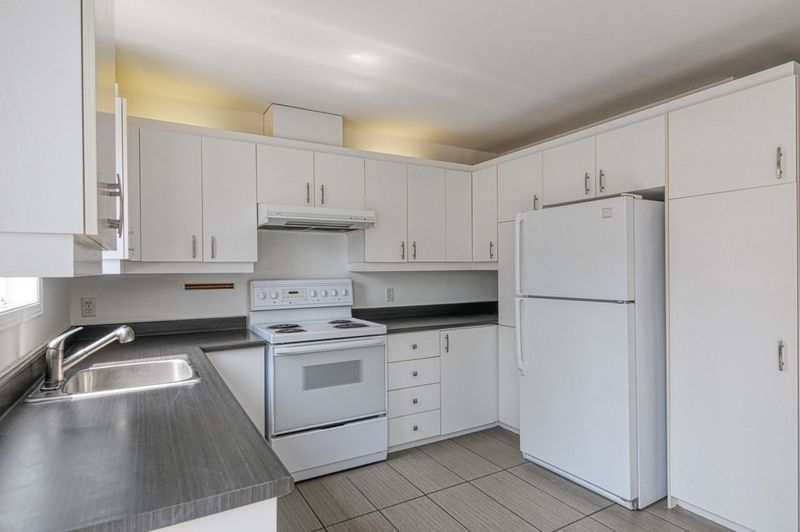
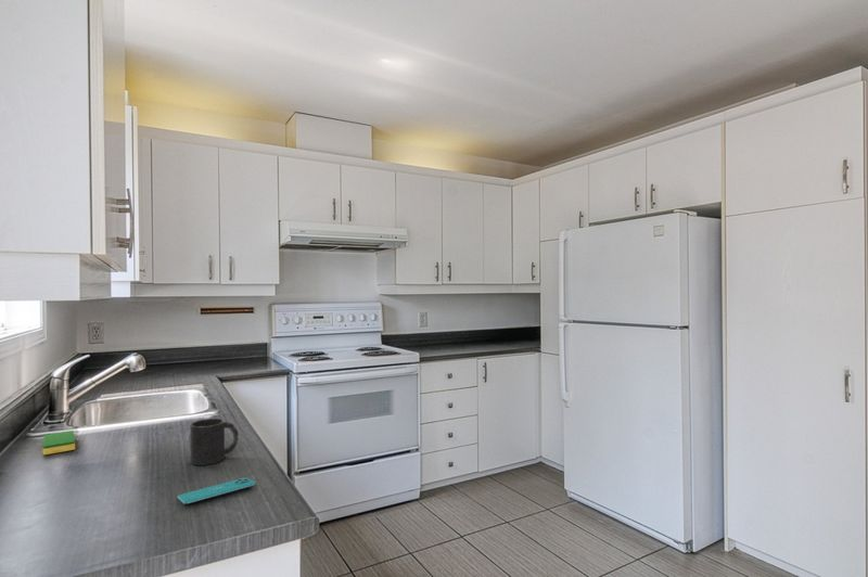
+ smartphone (217, 489)
+ dish sponge (59, 441)
+ mug (215, 439)
